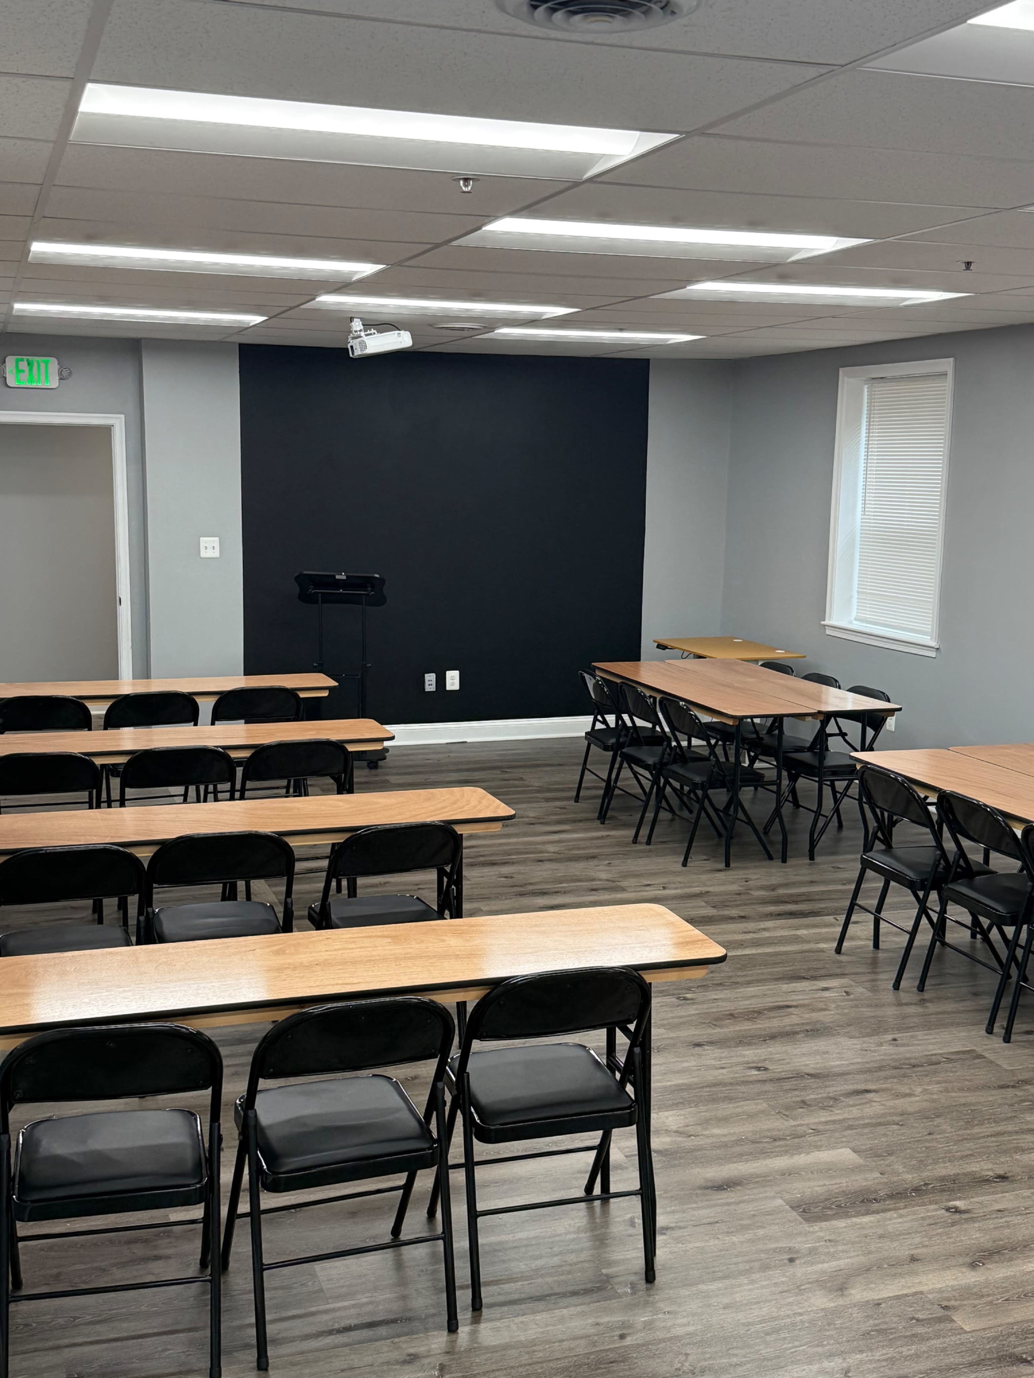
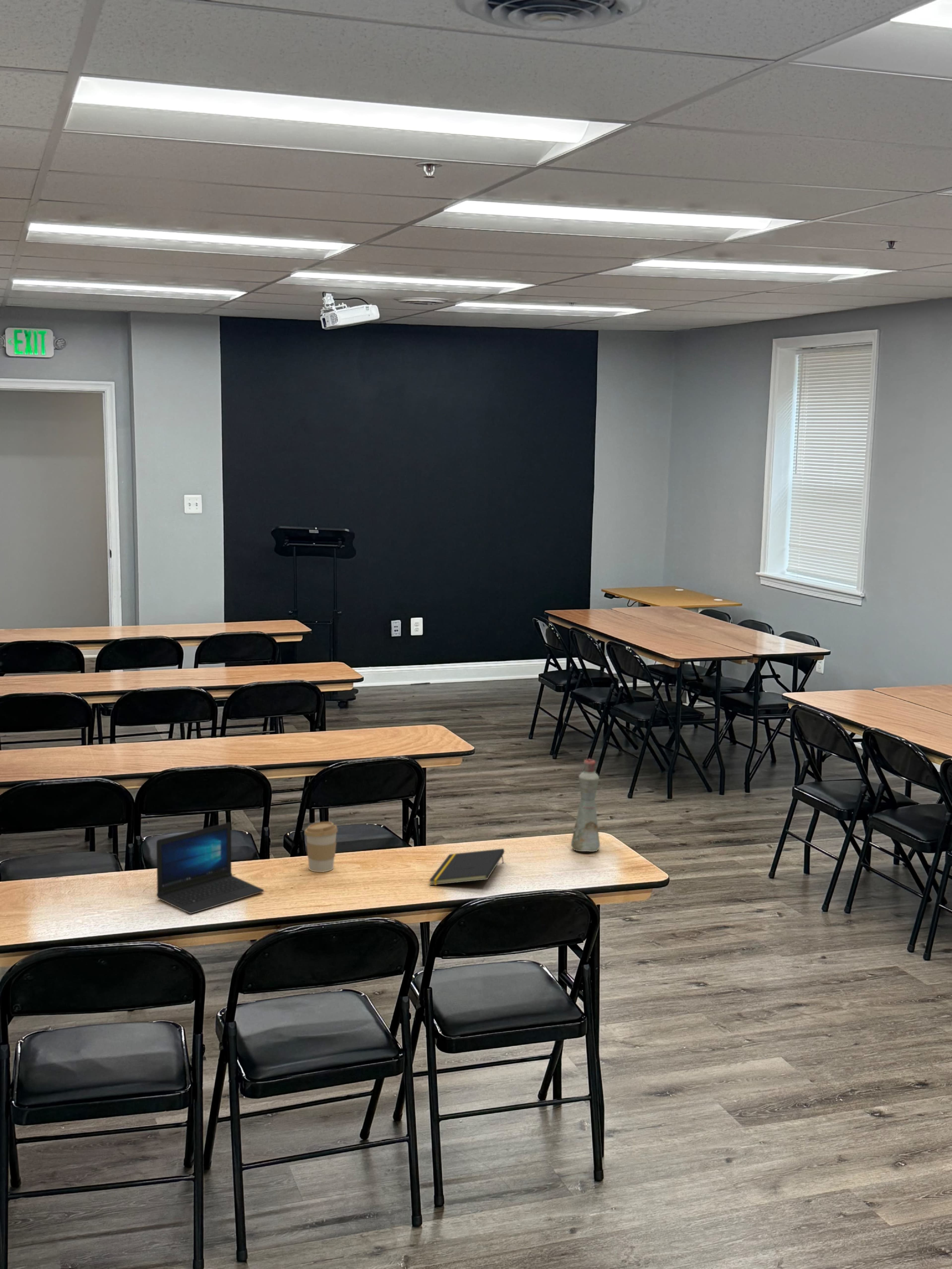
+ bottle (587, 804)
+ laptop (210, 866)
+ coffee cup (321, 846)
+ notepad (468, 866)
